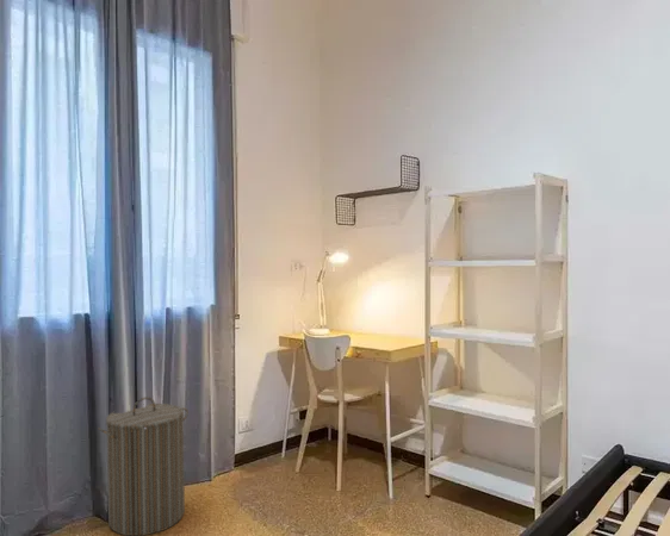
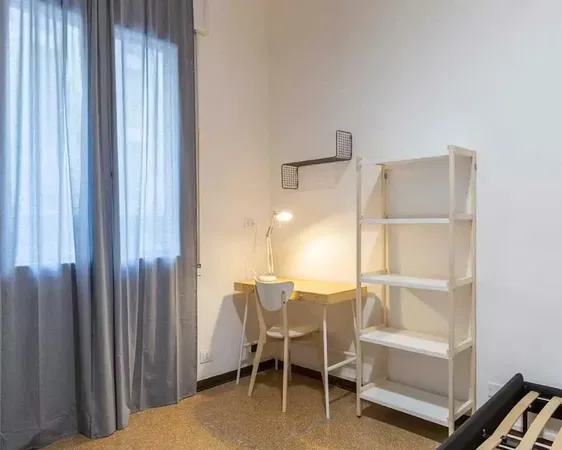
- laundry hamper (145, 457)
